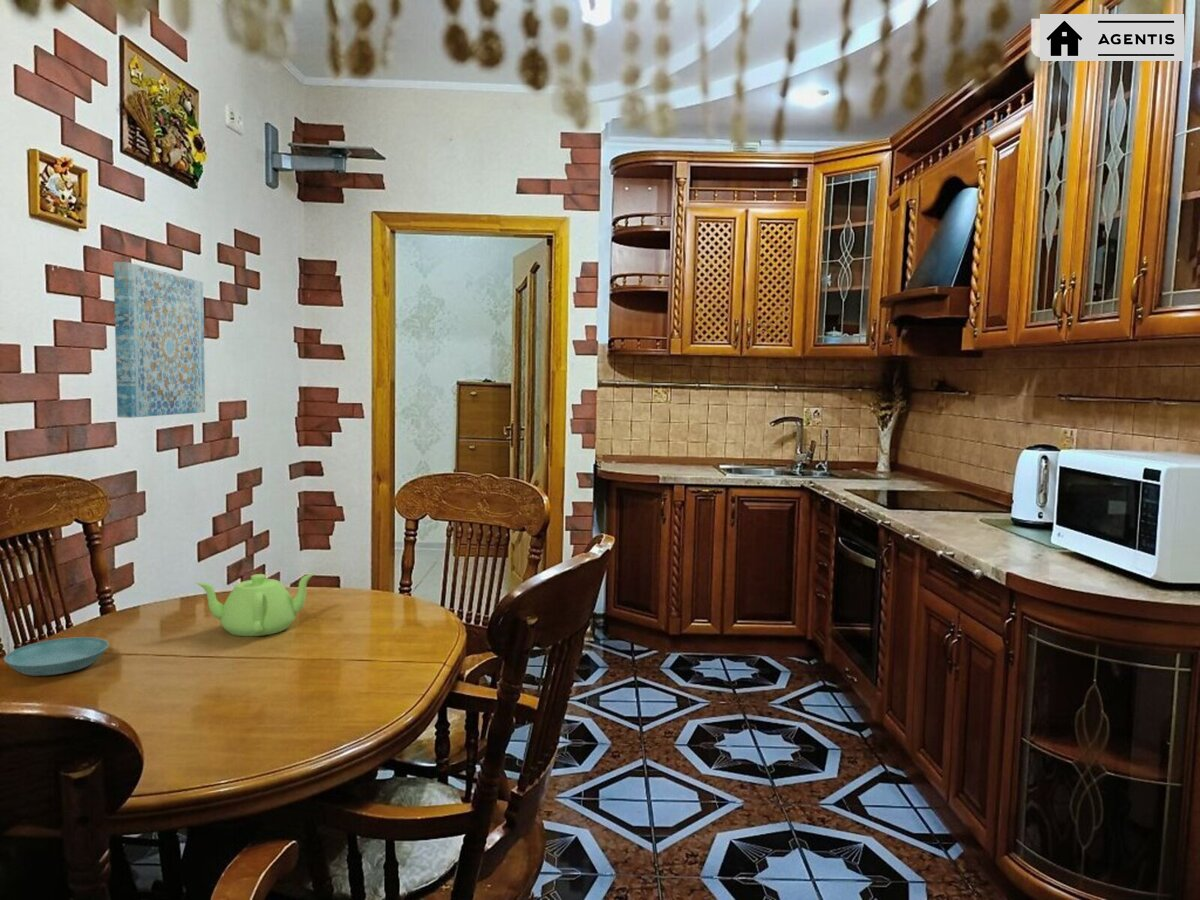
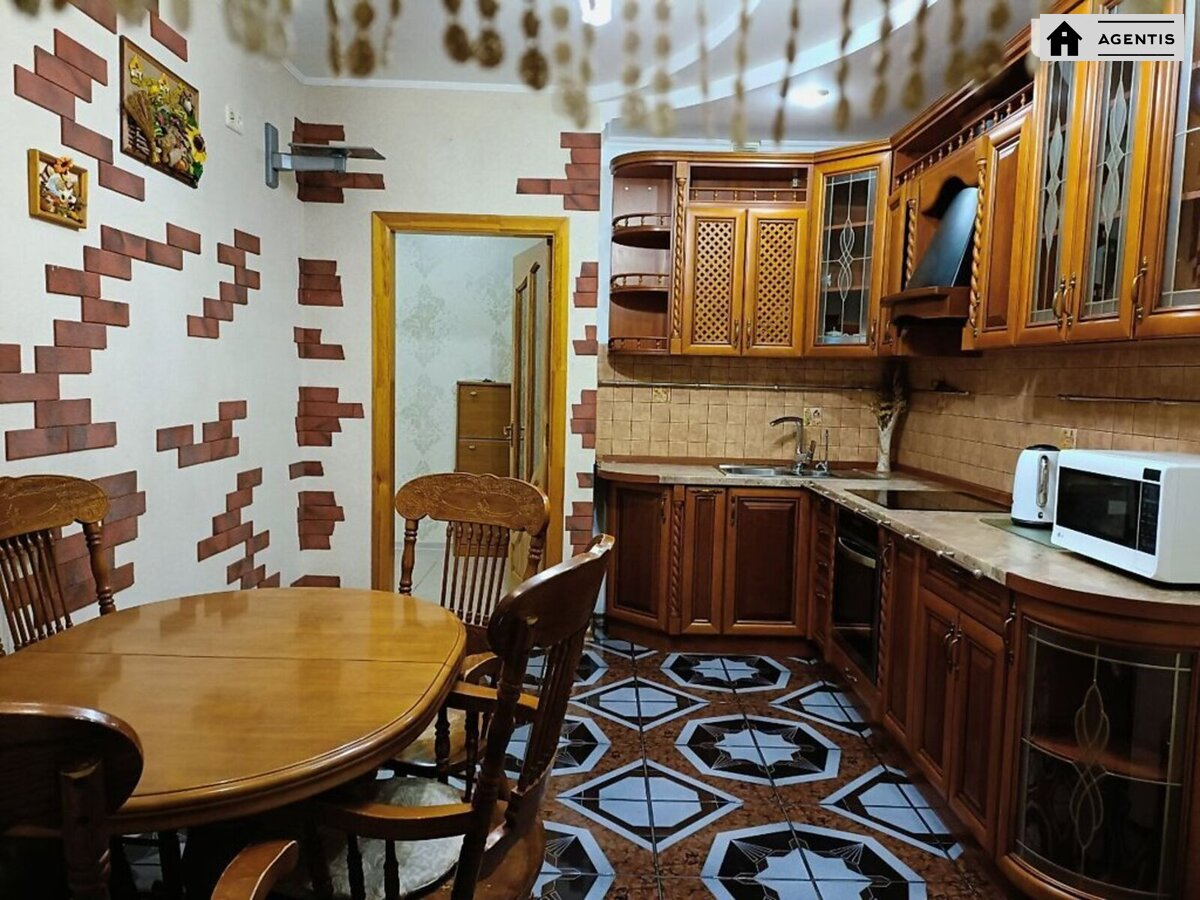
- saucer (58, 657)
- wall art (163, 344)
- teapot (257, 601)
